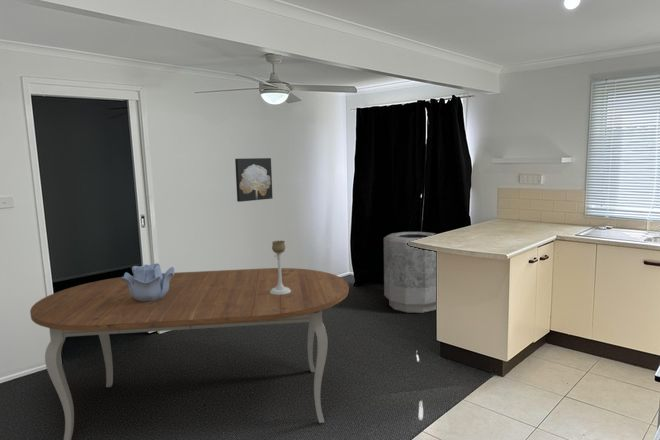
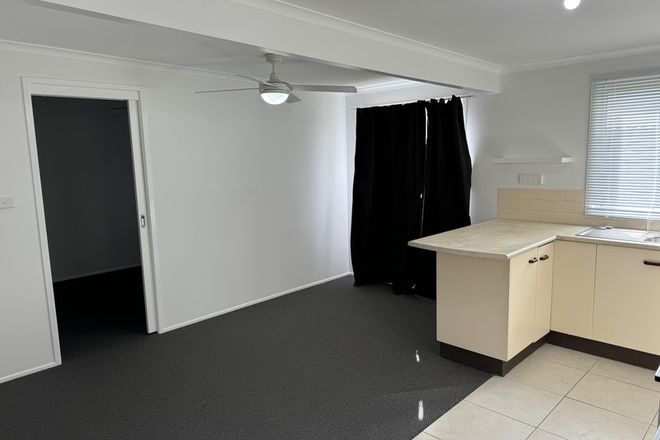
- decorative bowl (149, 282)
- candle holder (279, 266)
- dining table (200, 328)
- trash can (413, 270)
- wall art (254, 179)
